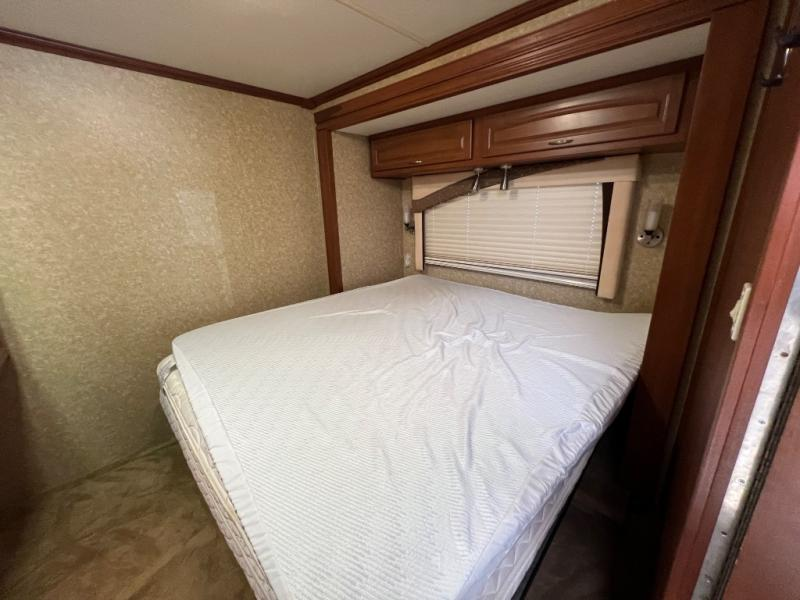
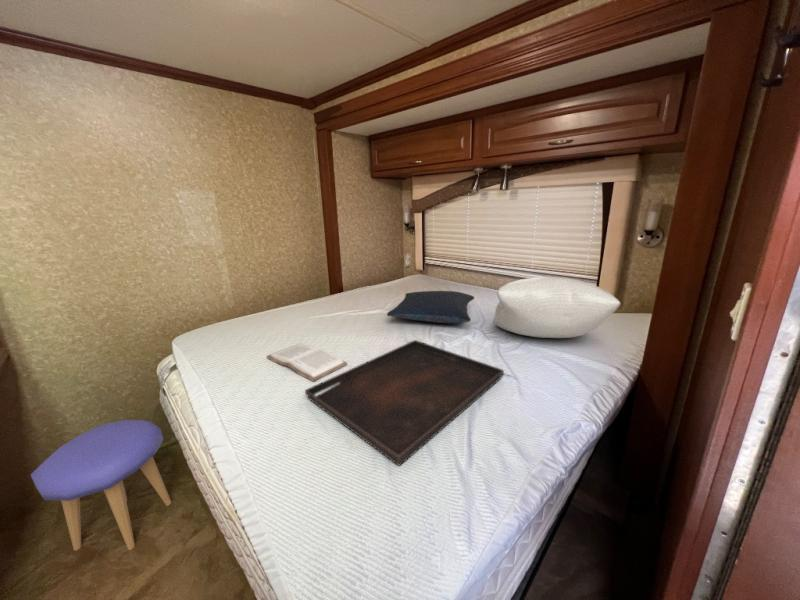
+ stool (114, 485)
+ pillow (546, 308)
+ serving tray (409, 384)
+ book (305, 357)
+ pillow (433, 305)
